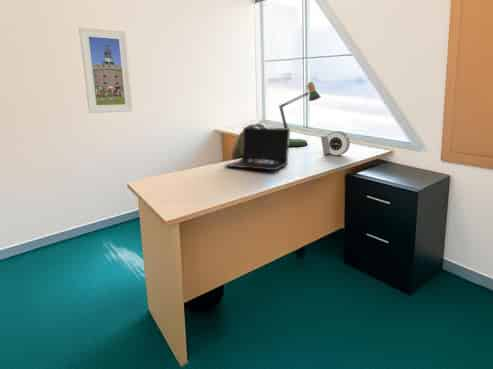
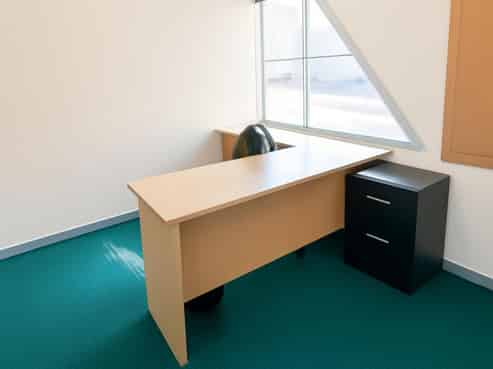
- laptop computer (257, 147)
- alarm clock (335, 143)
- desk lamp (293, 101)
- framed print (107, 72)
